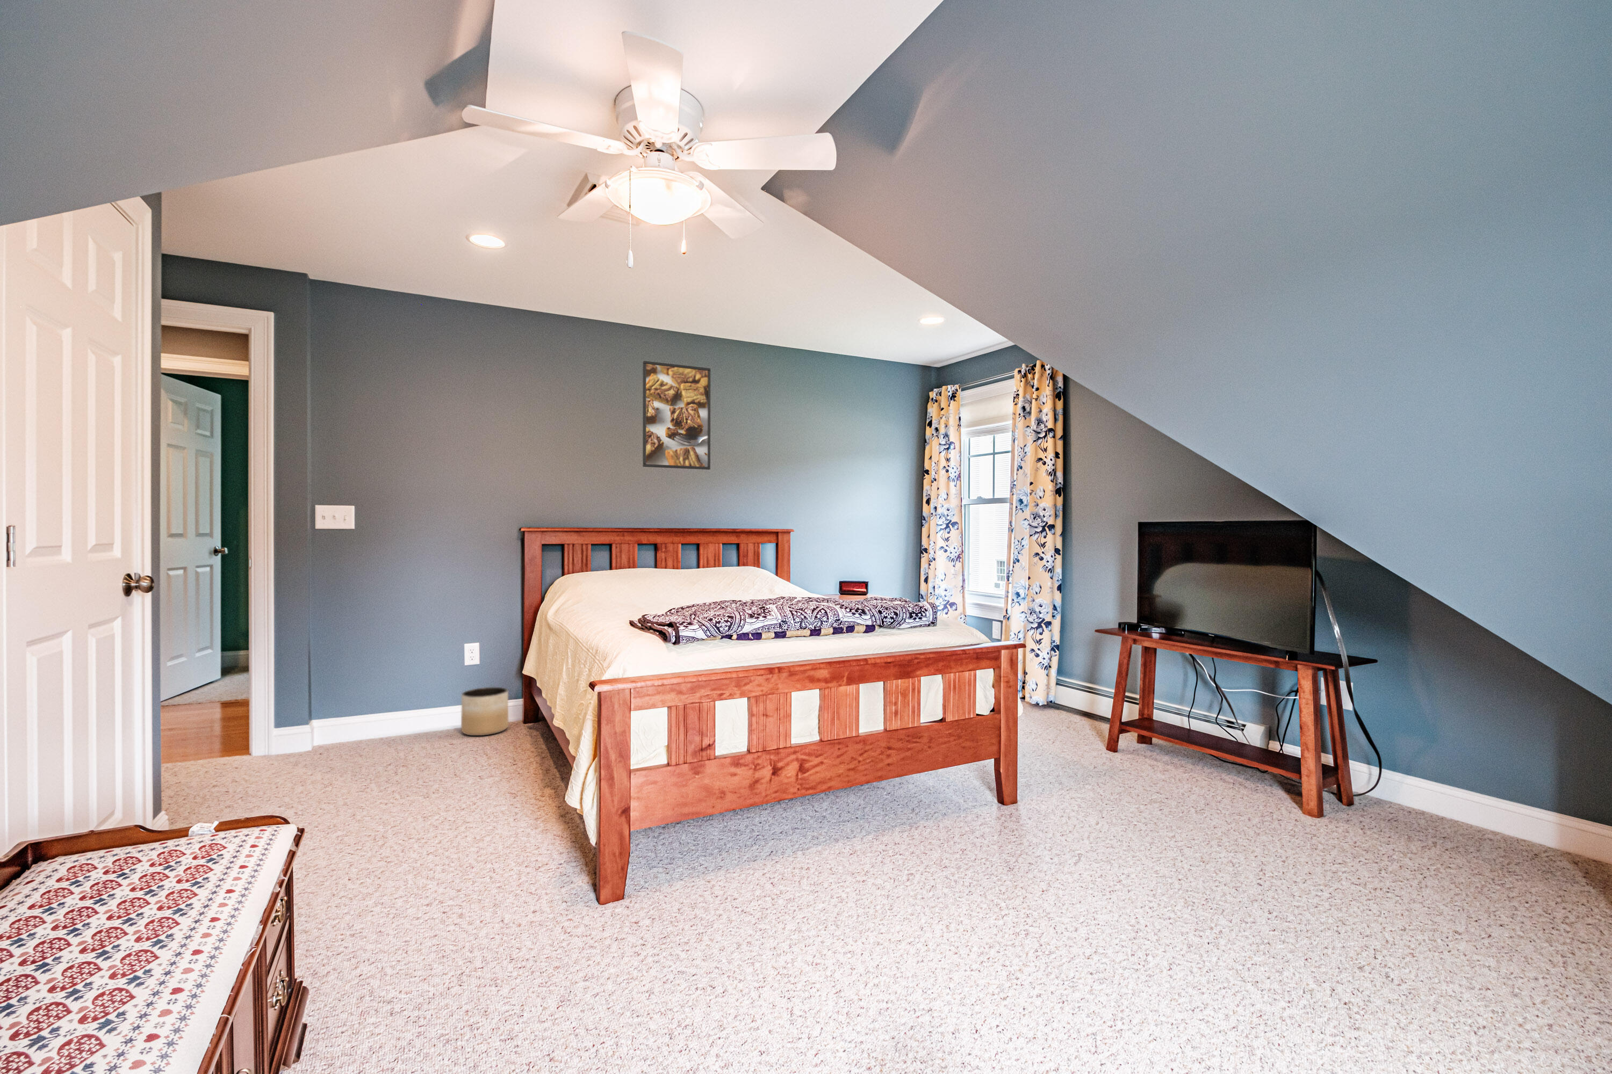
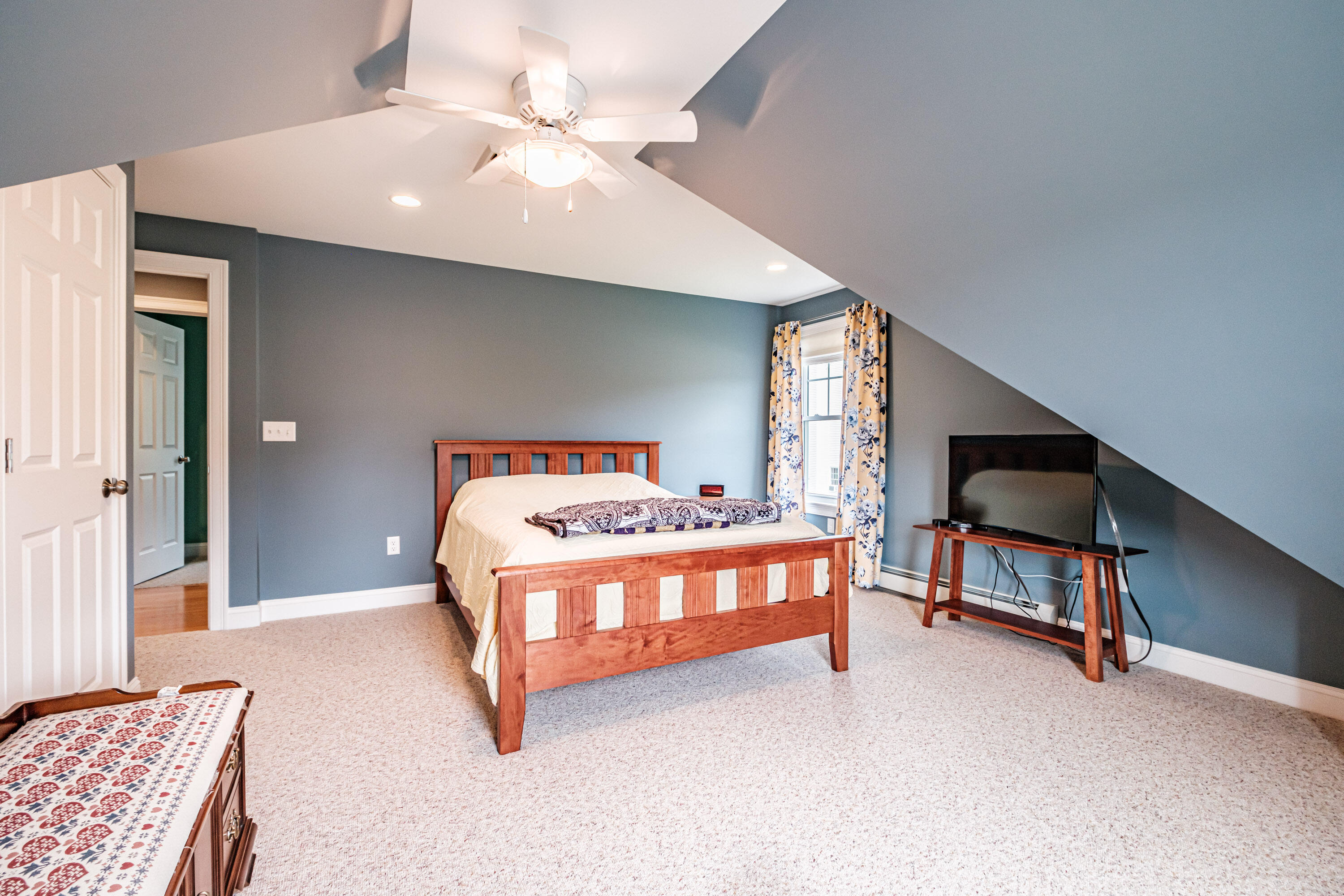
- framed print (676, 416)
- planter (485, 711)
